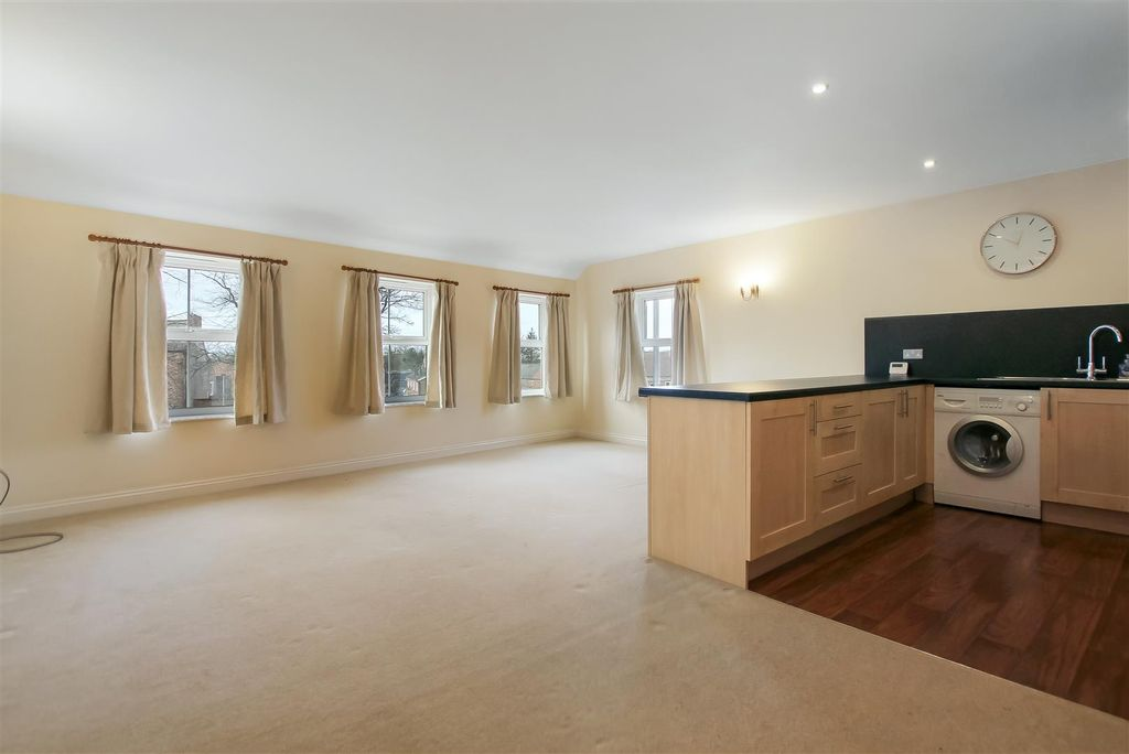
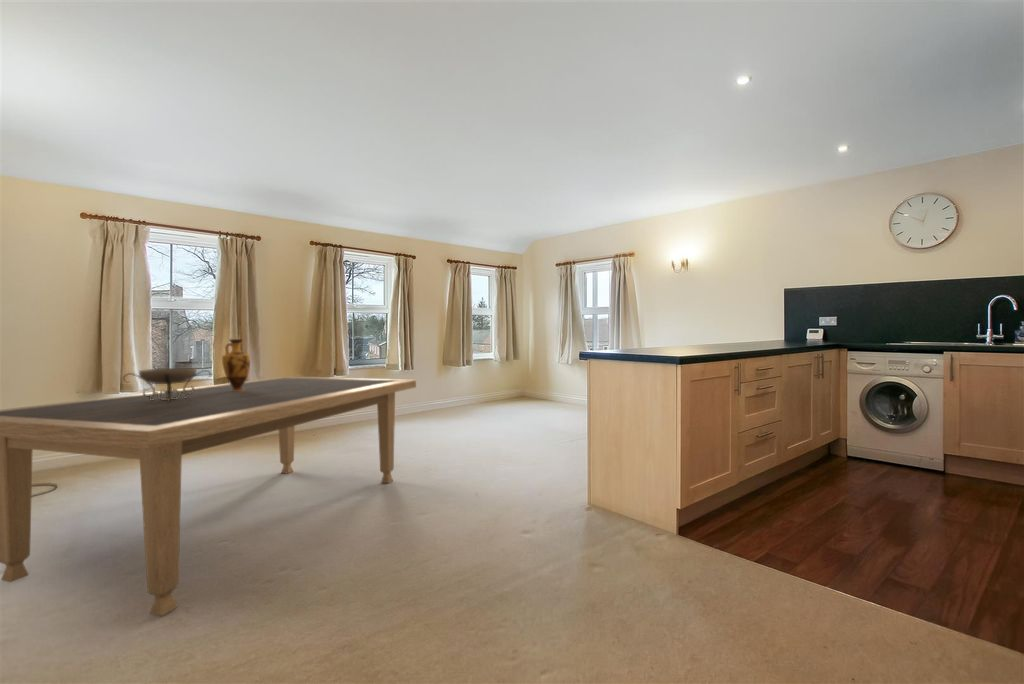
+ dining table (241, 439)
+ decorative bowl (169, 384)
+ vase (236, 364)
